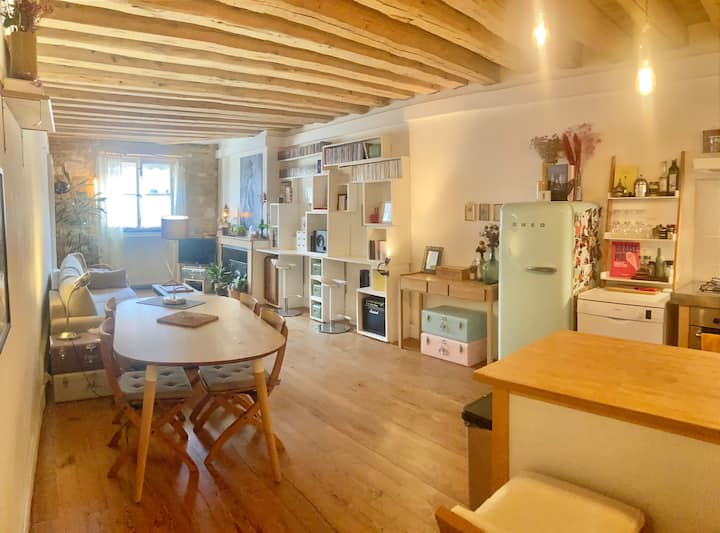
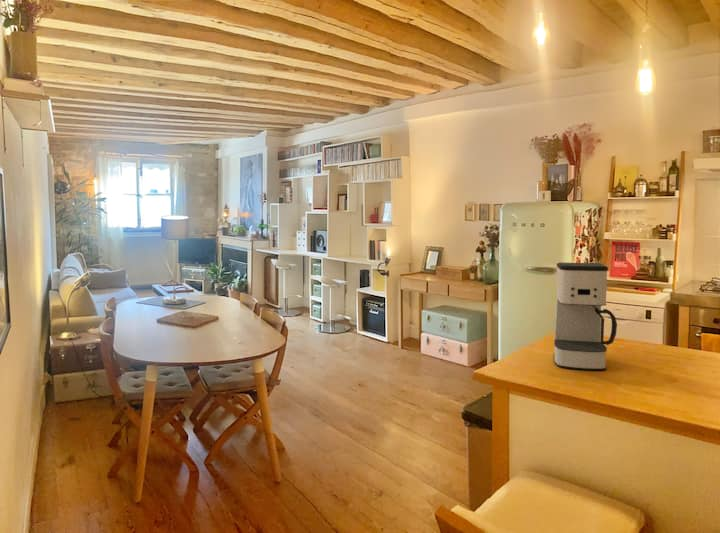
+ coffee maker (584, 313)
